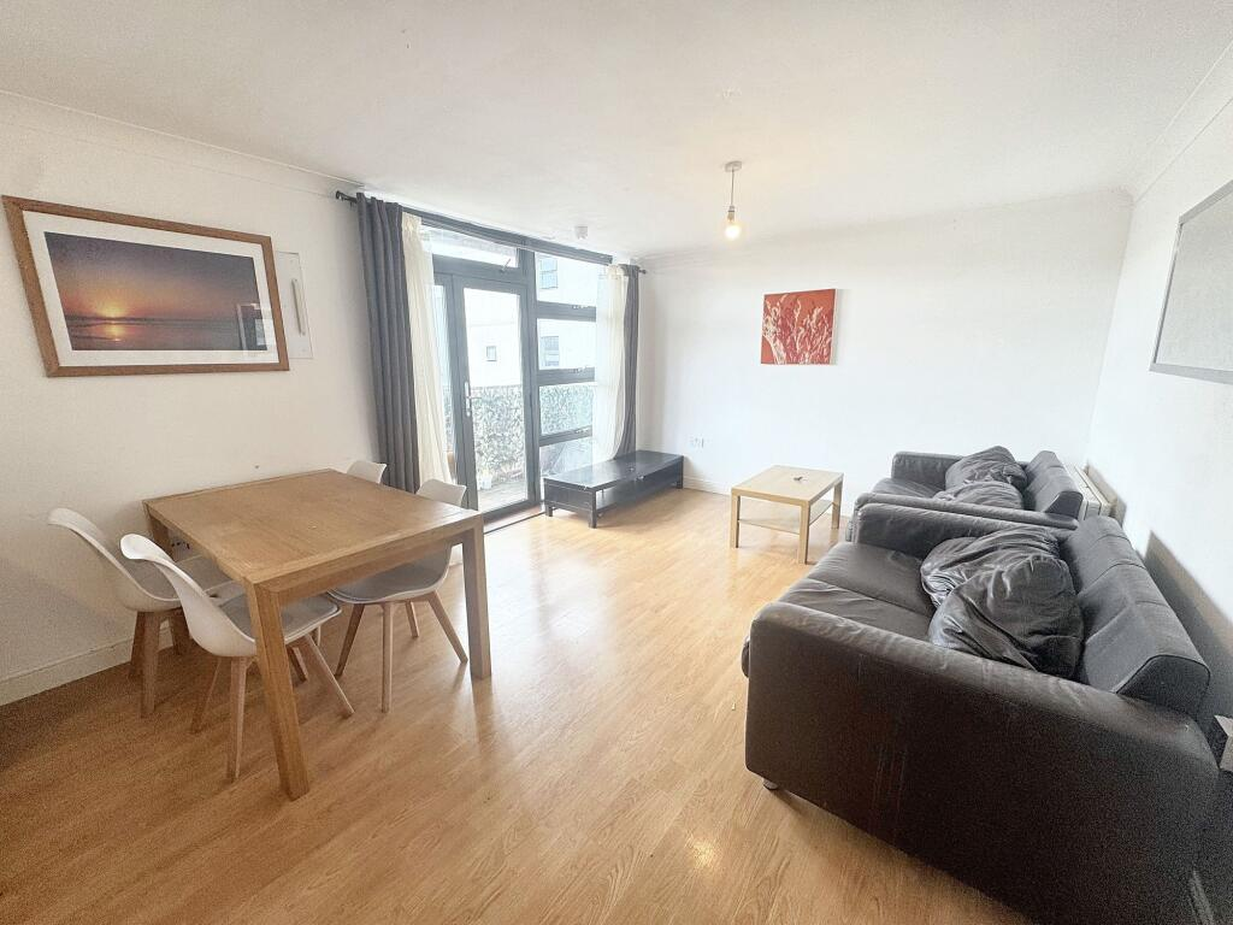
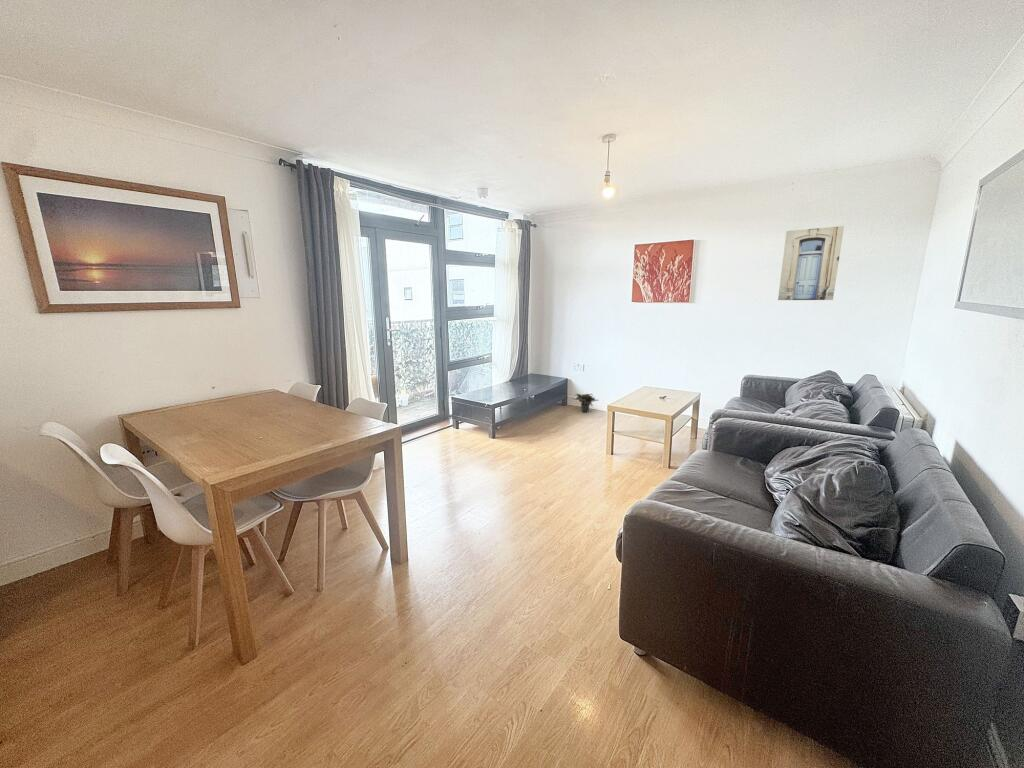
+ potted plant (585, 402)
+ wall art (809, 265)
